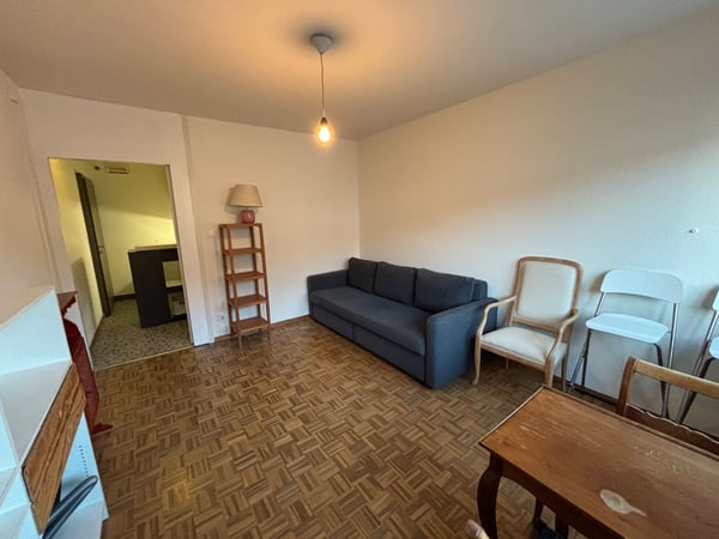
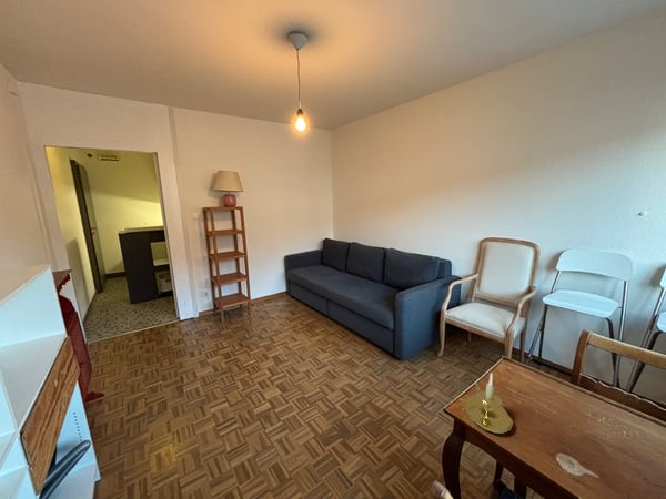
+ candle holder (487, 391)
